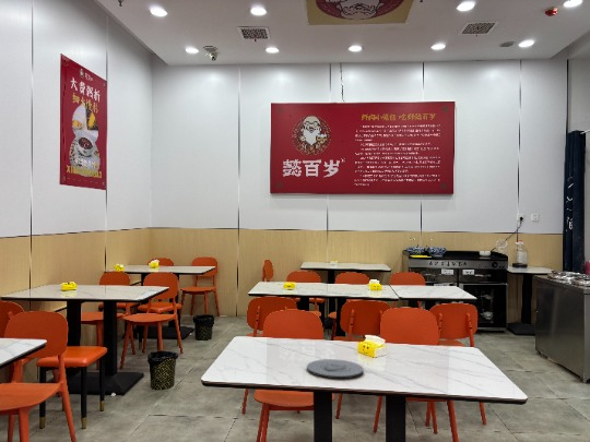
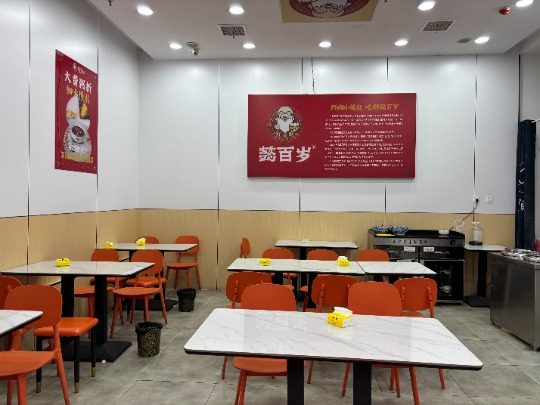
- plate (334, 367)
